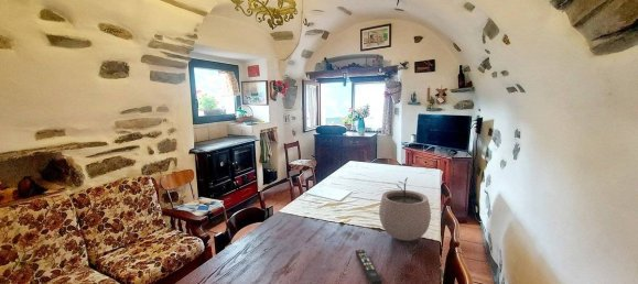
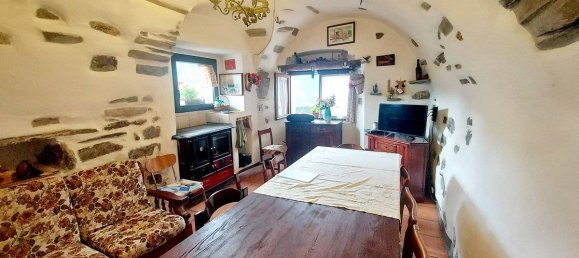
- remote control (367, 265)
- plant pot (403, 207)
